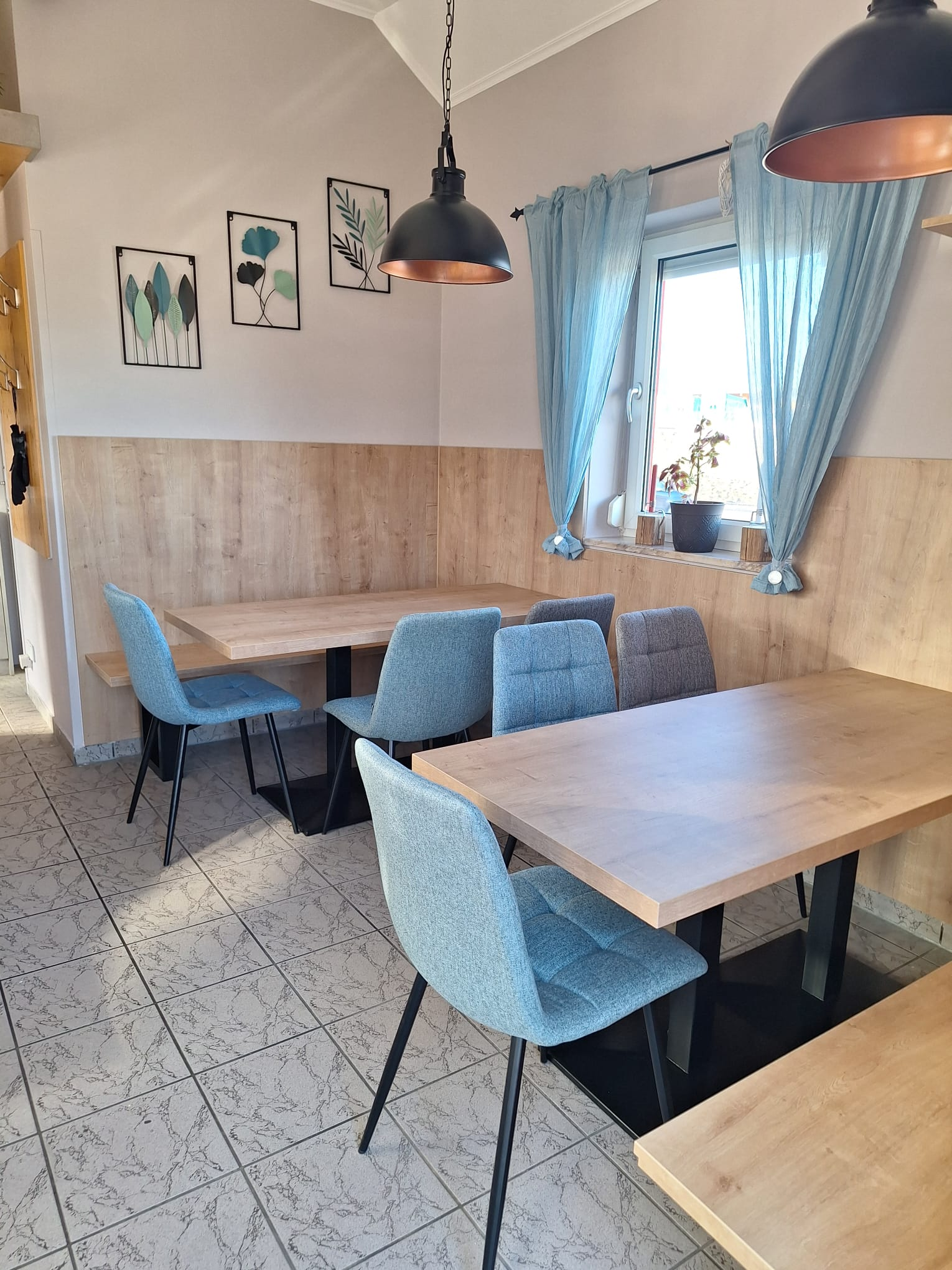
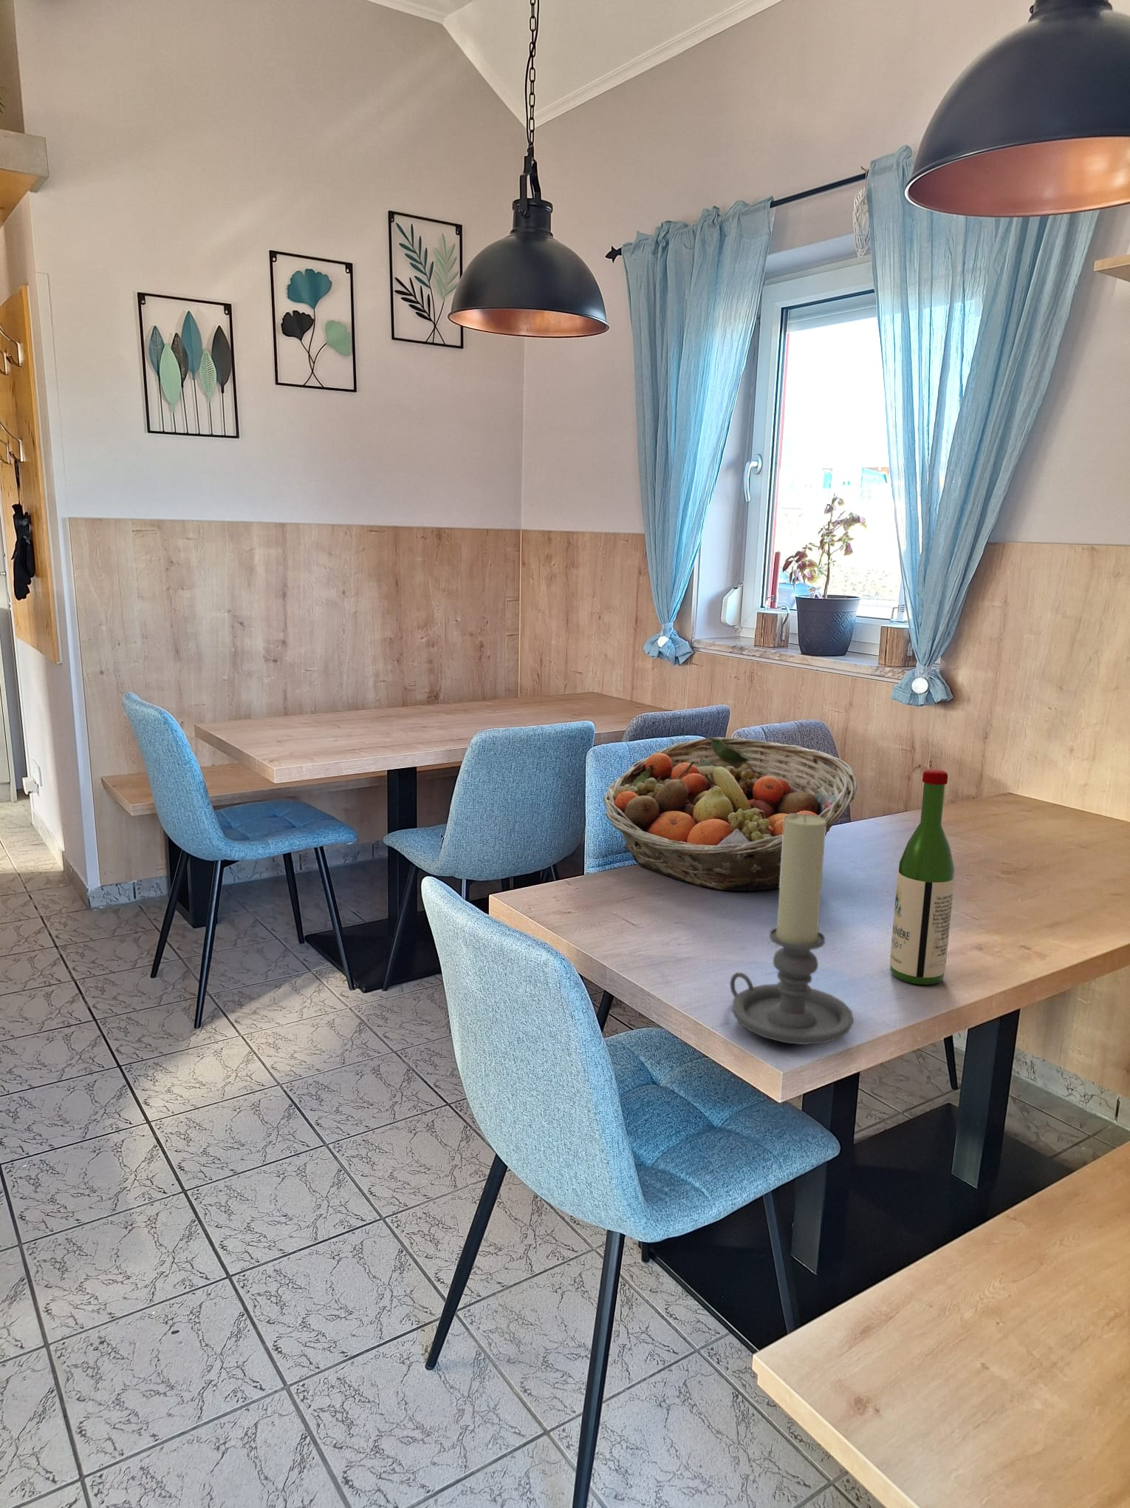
+ fruit basket (724, 809)
+ candle holder (789, 919)
+ wine bottle (926, 875)
